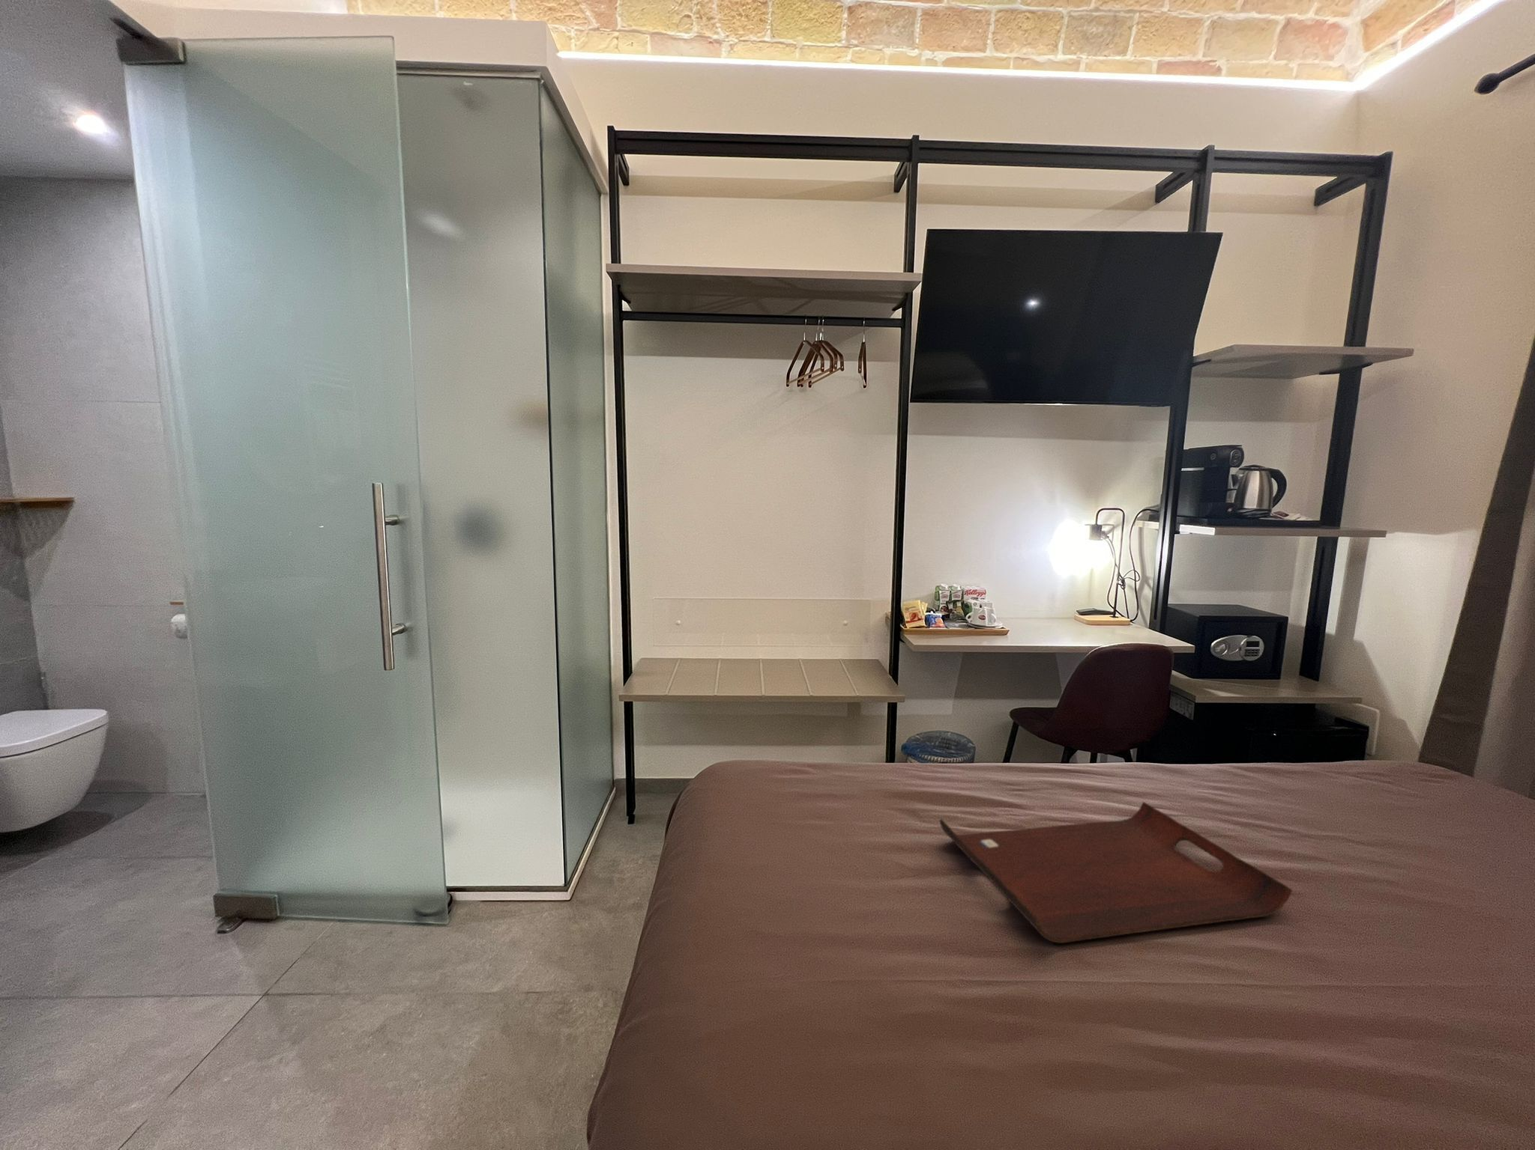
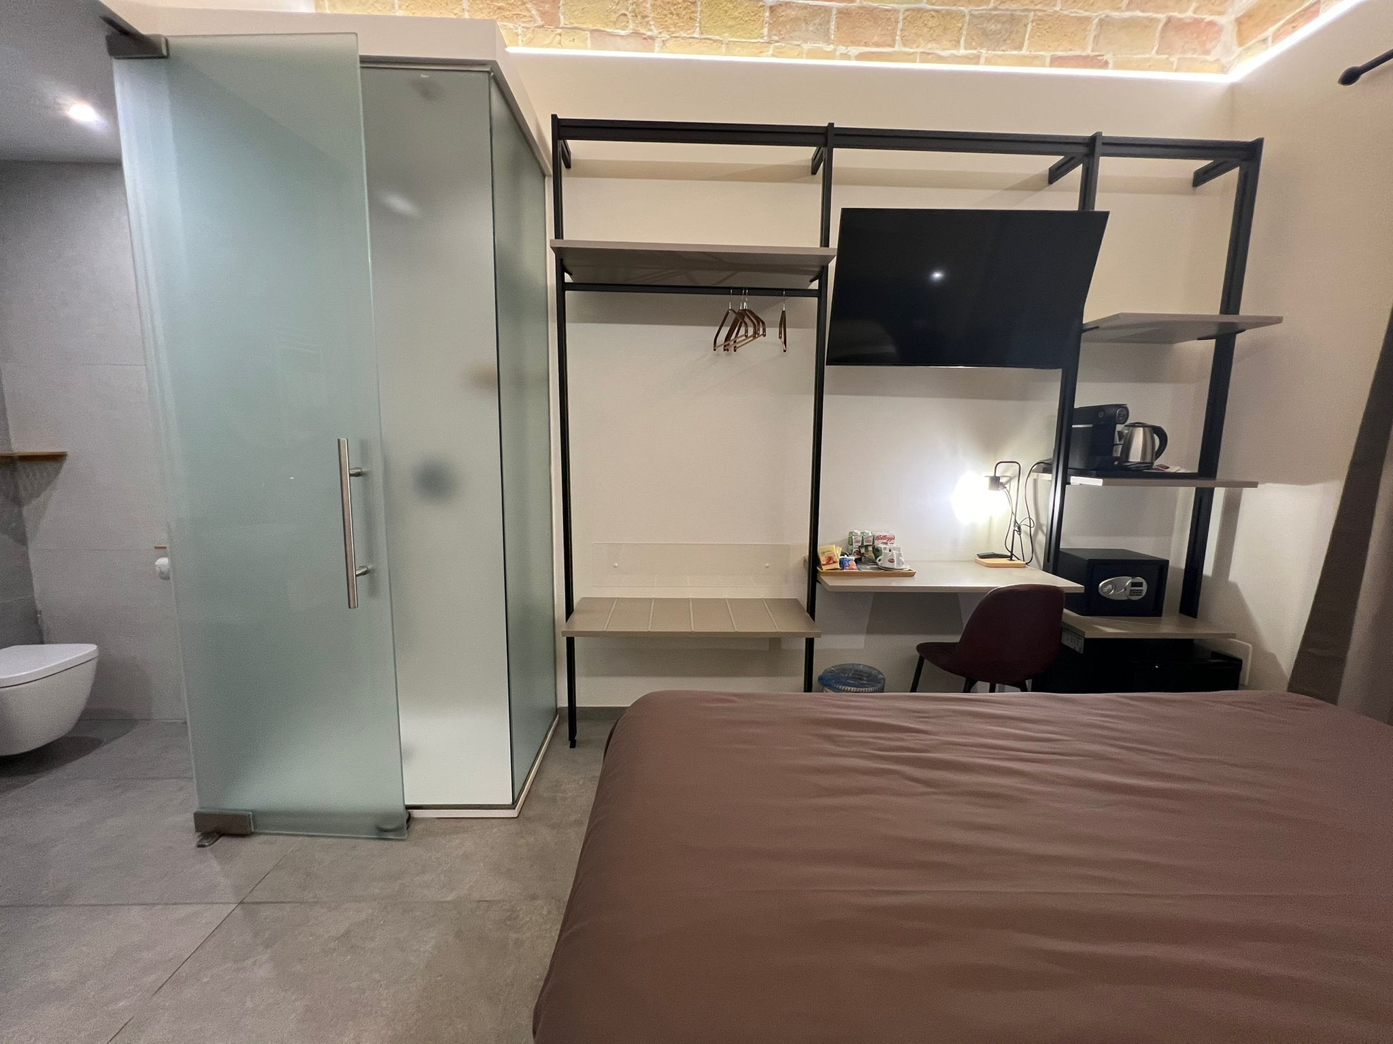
- serving tray (1097, 861)
